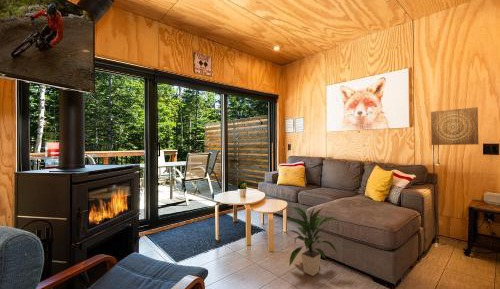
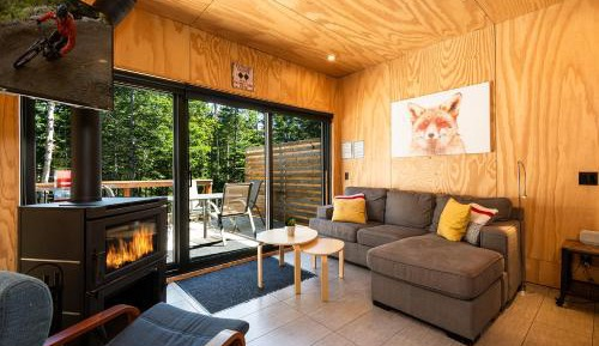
- indoor plant (308, 237)
- wall art (453, 127)
